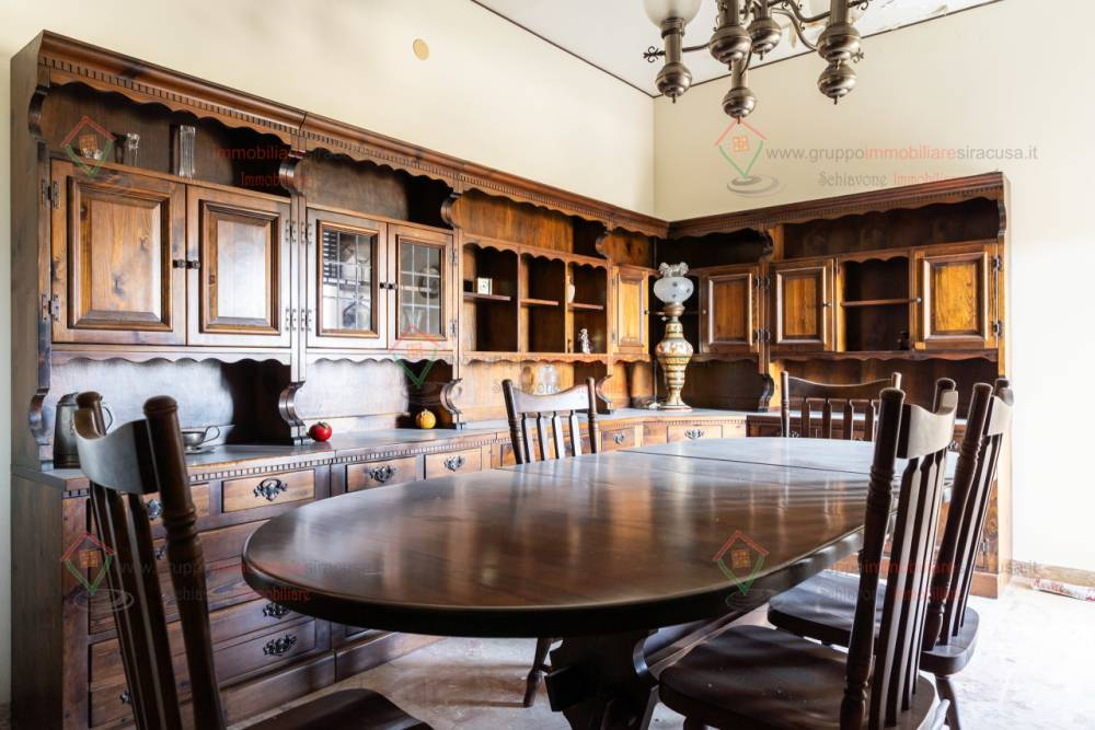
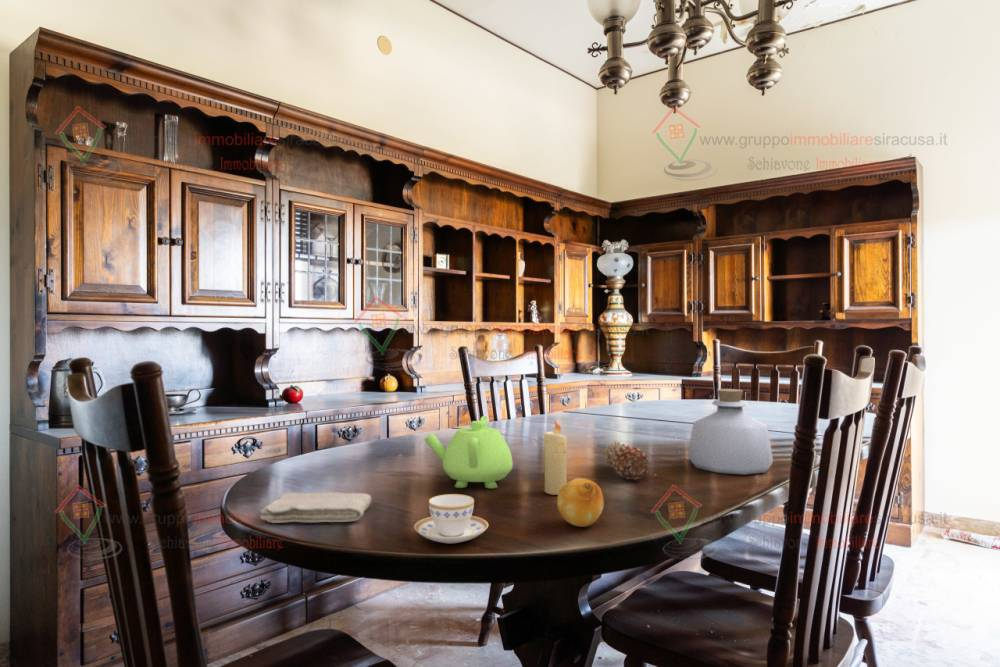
+ teapot (468, 451)
+ bottle (728, 428)
+ washcloth (318, 505)
+ teacup (451, 519)
+ fruit (623, 458)
+ candle (555, 456)
+ fruit (580, 501)
